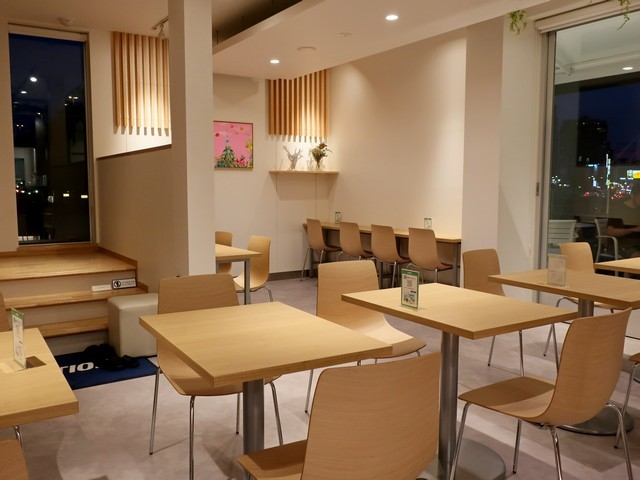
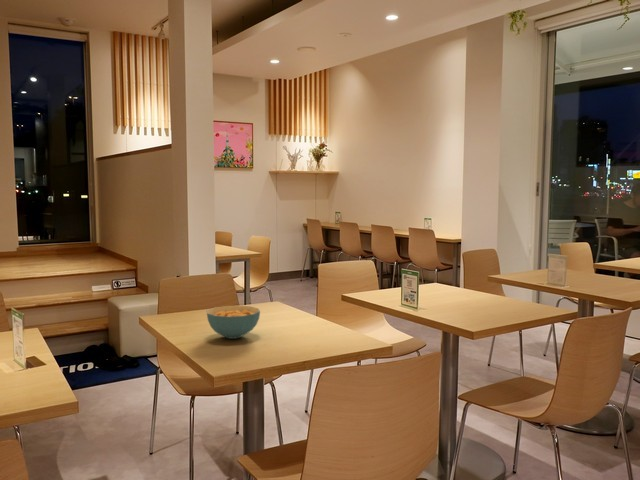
+ cereal bowl (233, 323)
